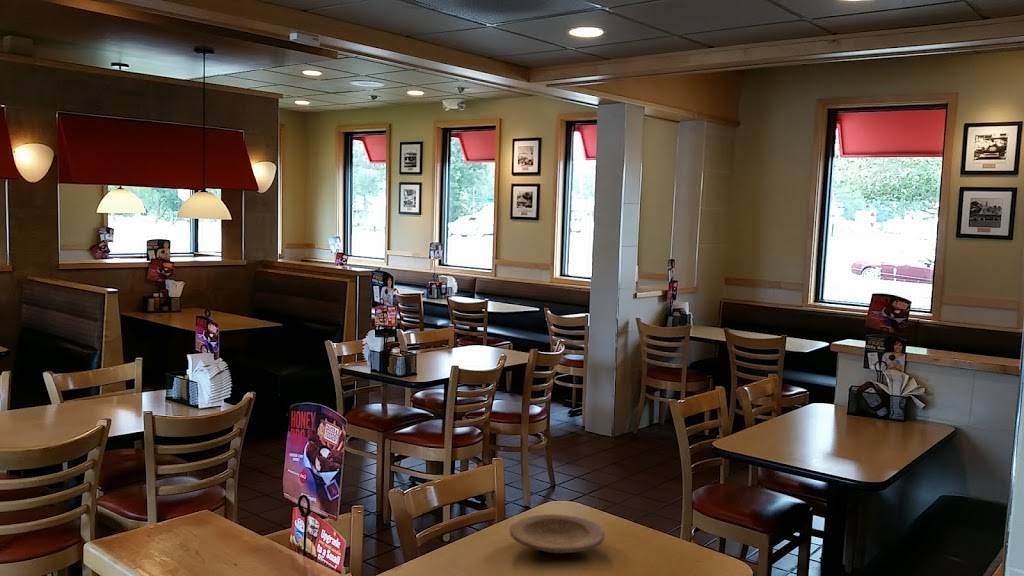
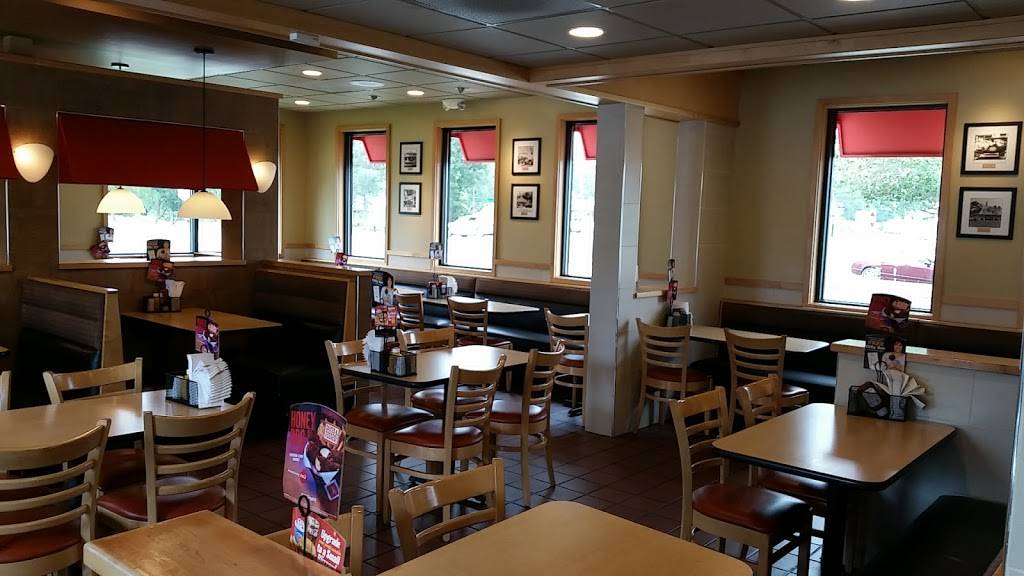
- plate (556, 537)
